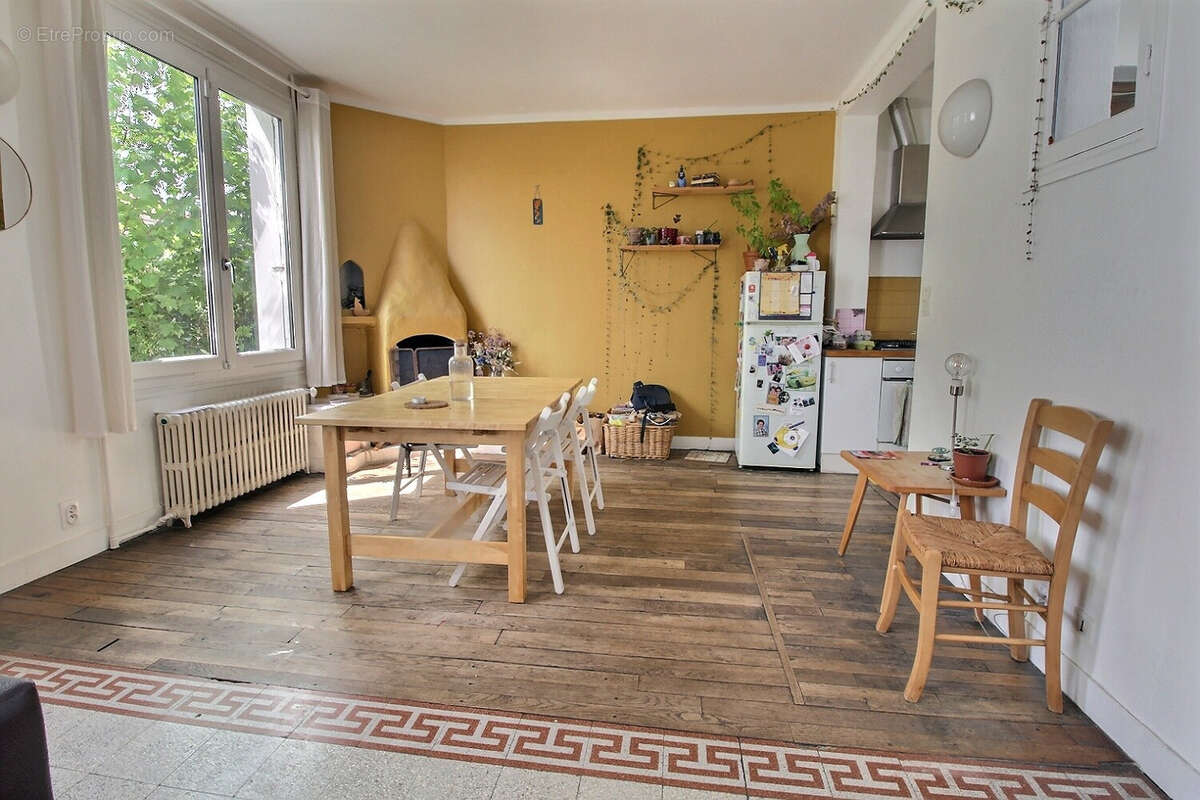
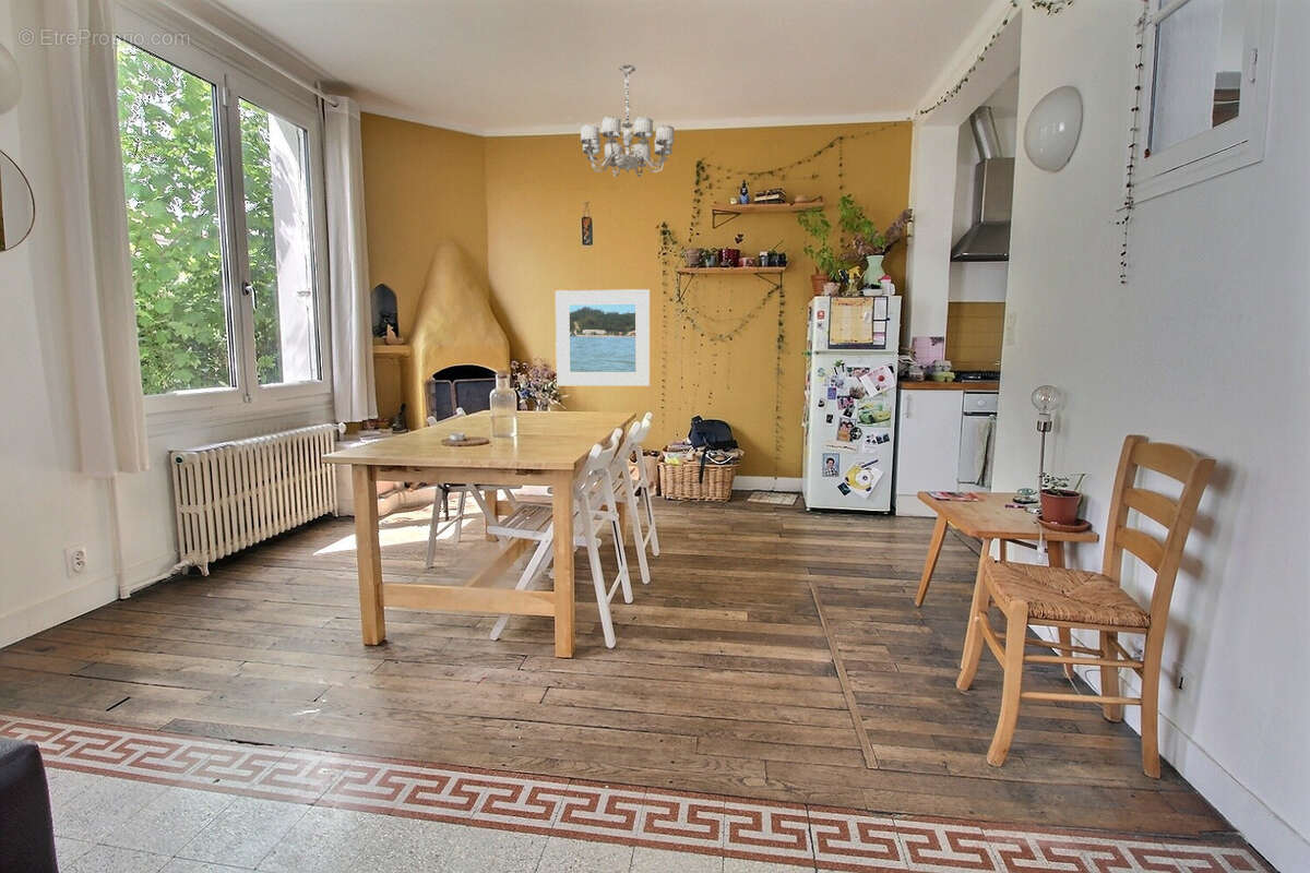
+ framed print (602, 338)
+ chandelier (627, 121)
